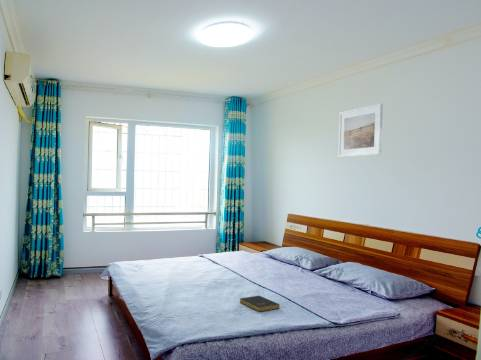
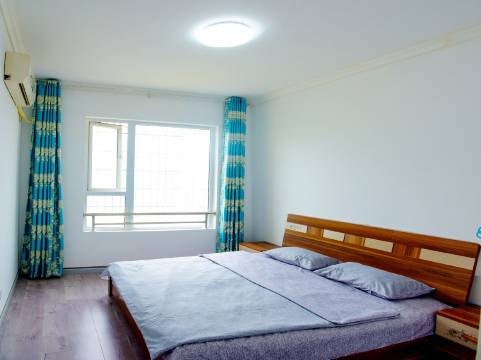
- book (258, 302)
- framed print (358, 132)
